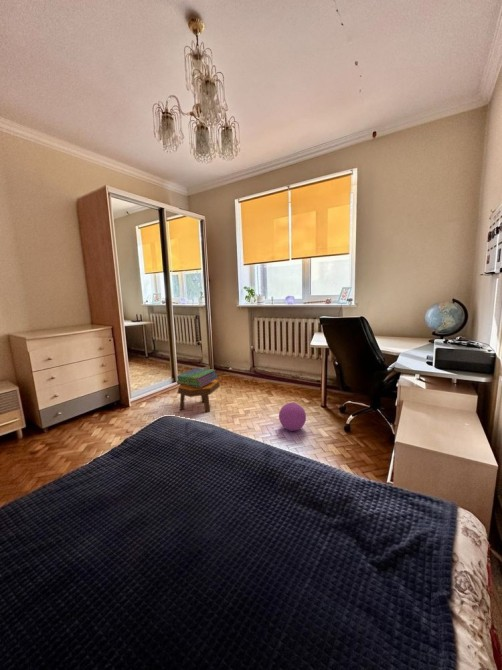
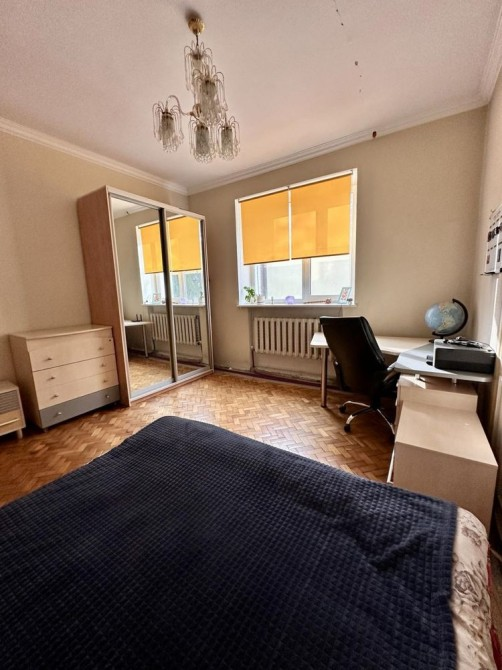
- footstool (199, 394)
- stack of books (197, 378)
- ball (292, 416)
